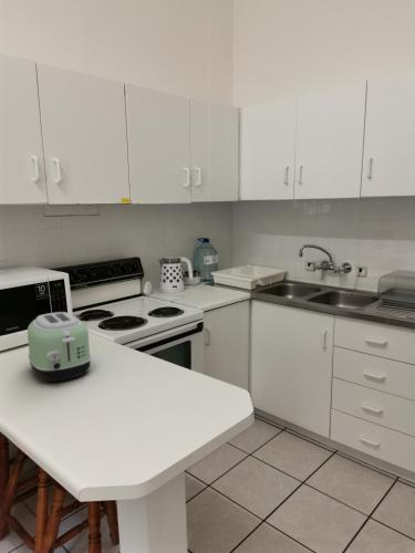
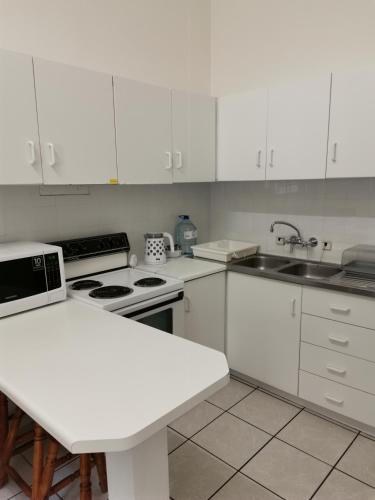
- toaster (59, 345)
